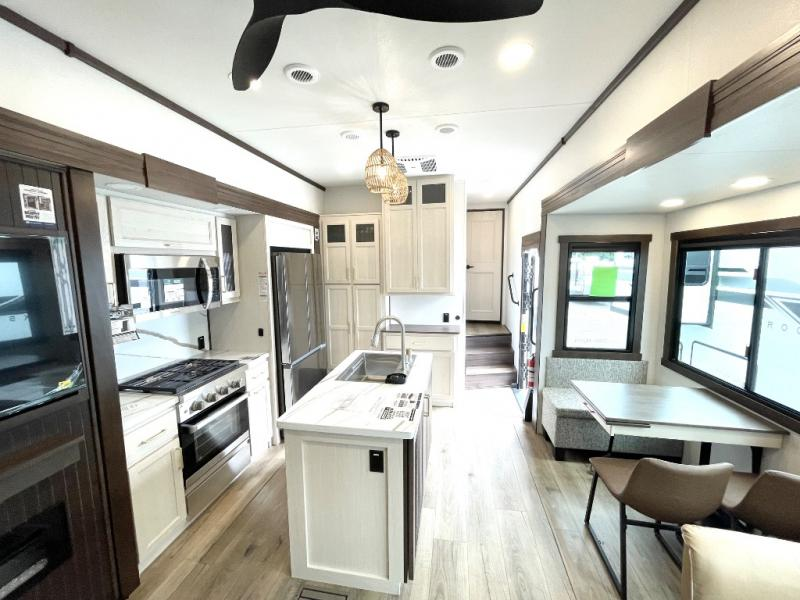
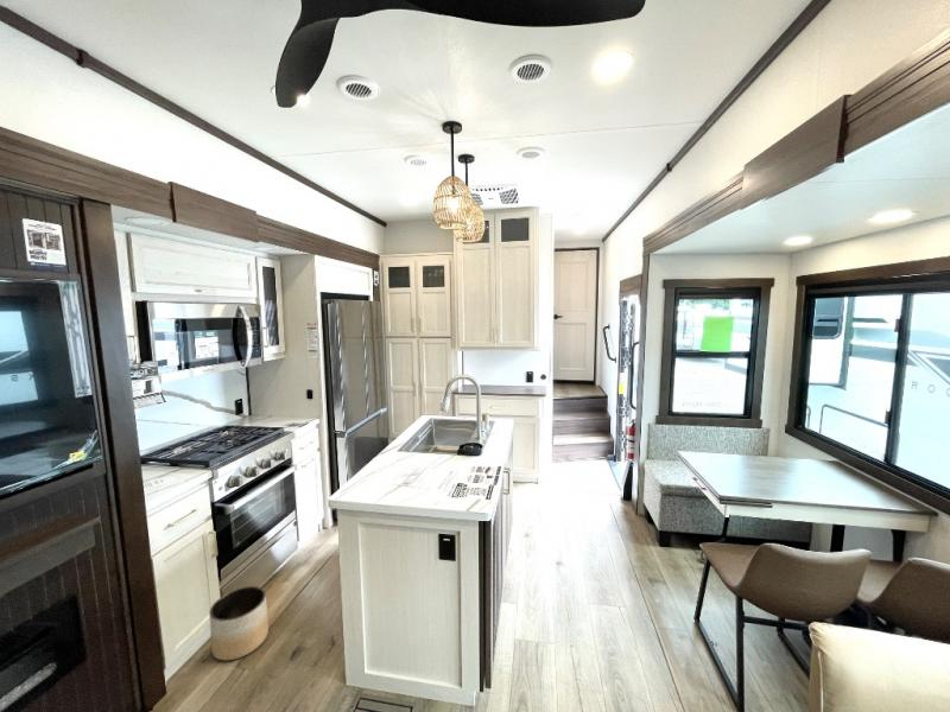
+ planter (240, 622)
